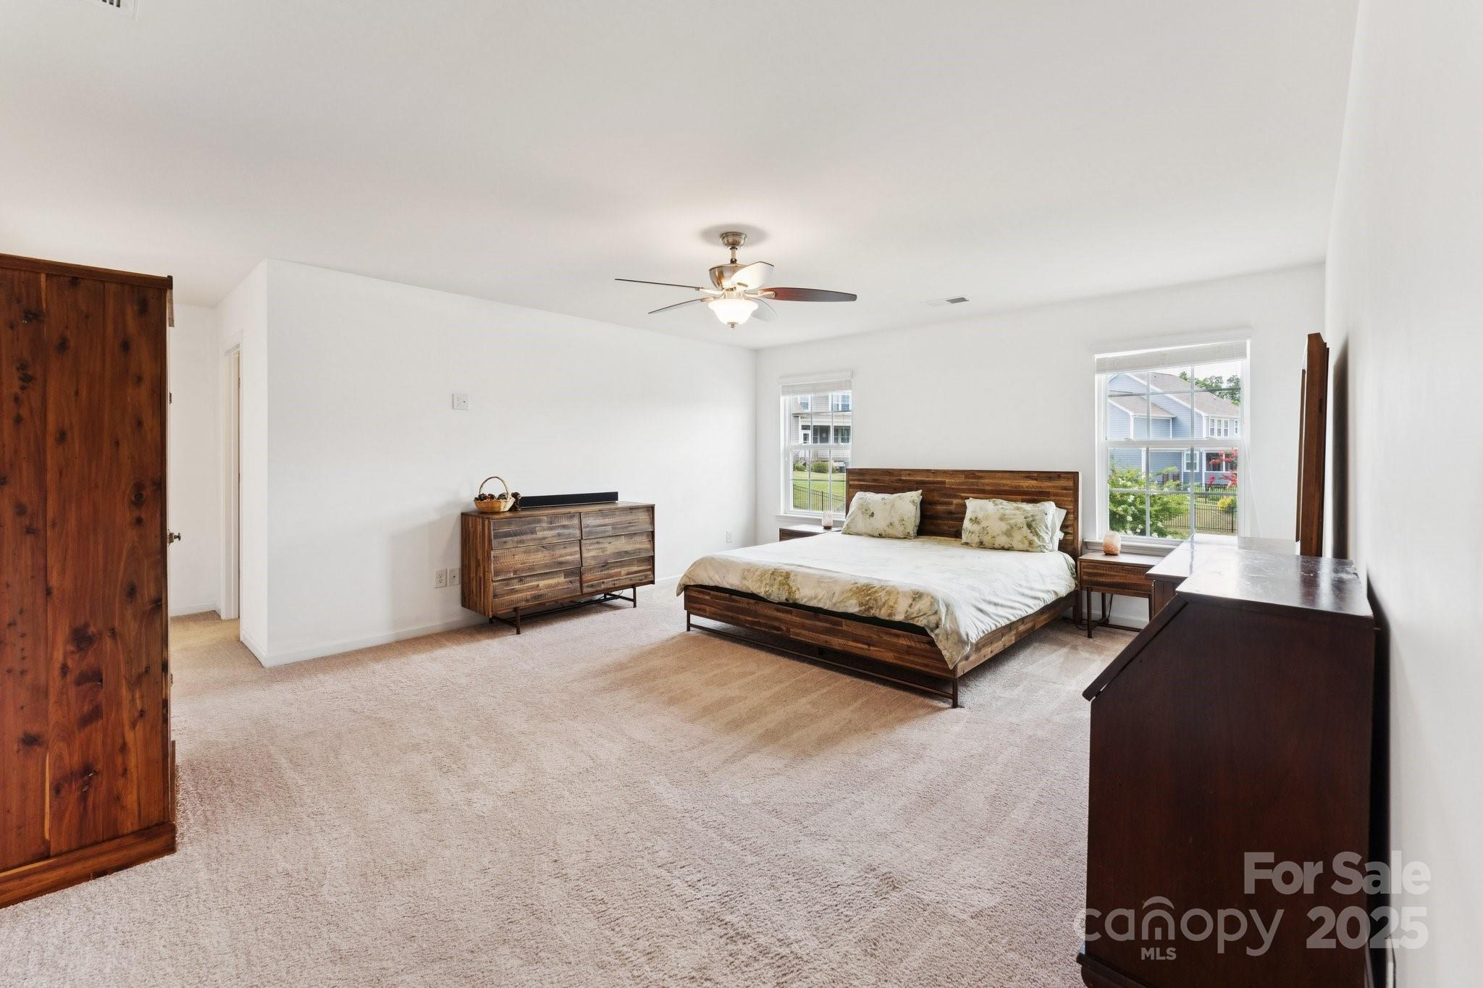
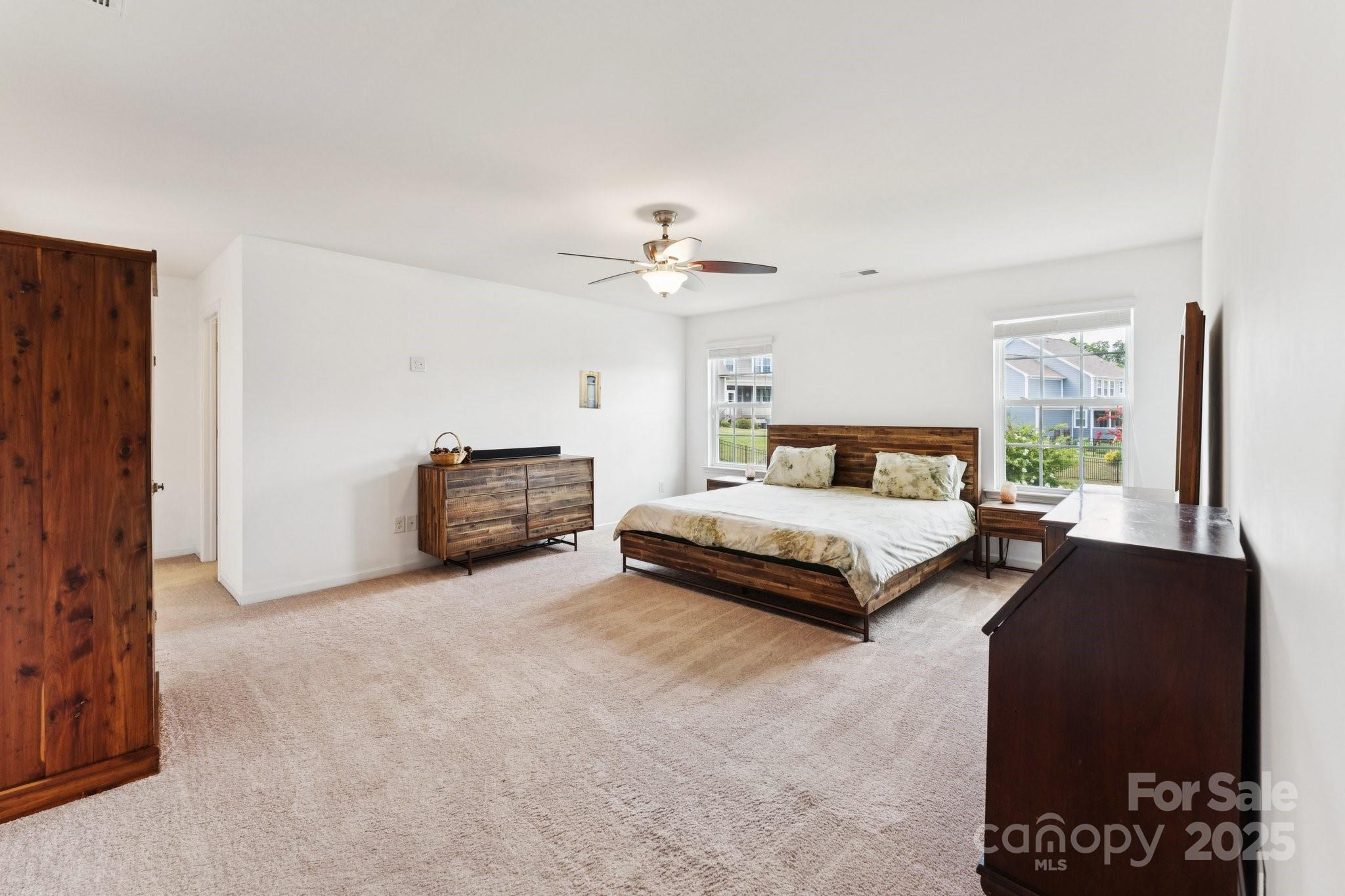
+ wall art (590, 389)
